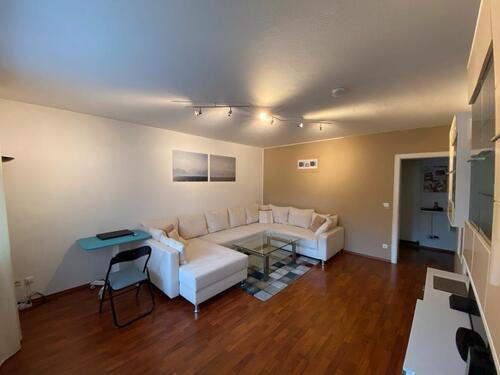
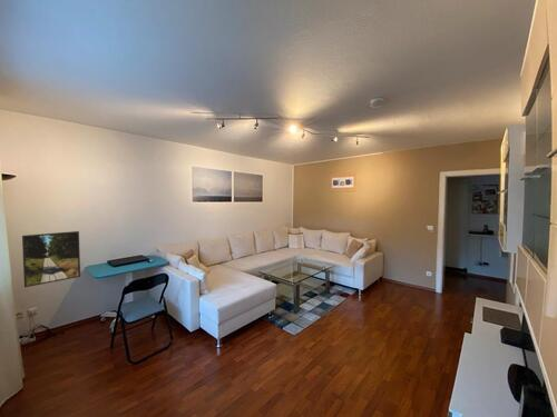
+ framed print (52, 257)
